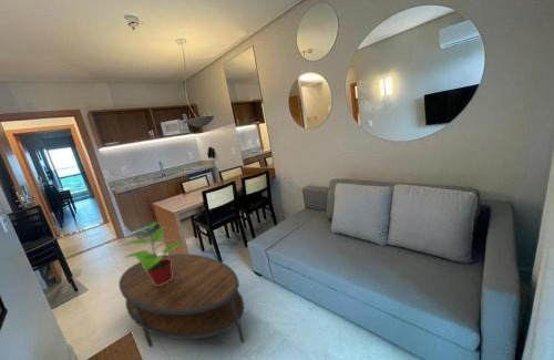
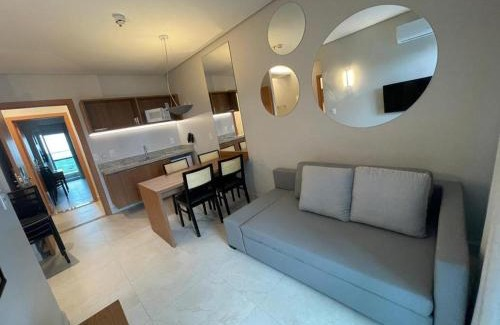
- coffee table (179, 296)
- potted plant (154, 250)
